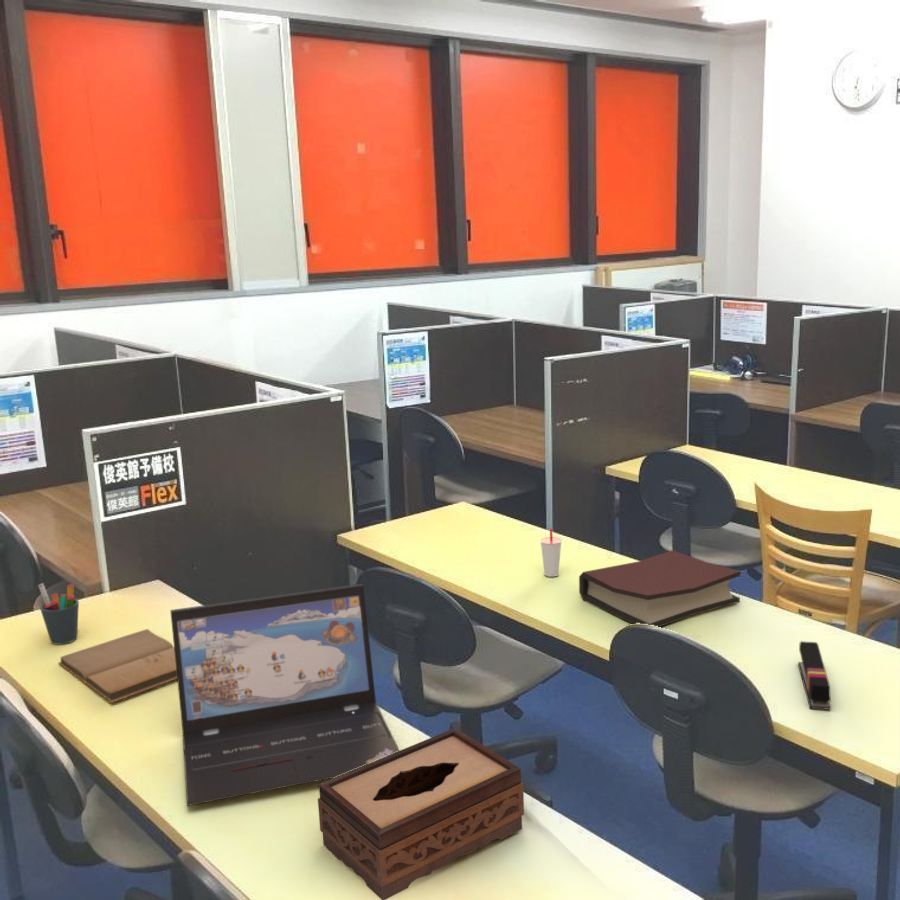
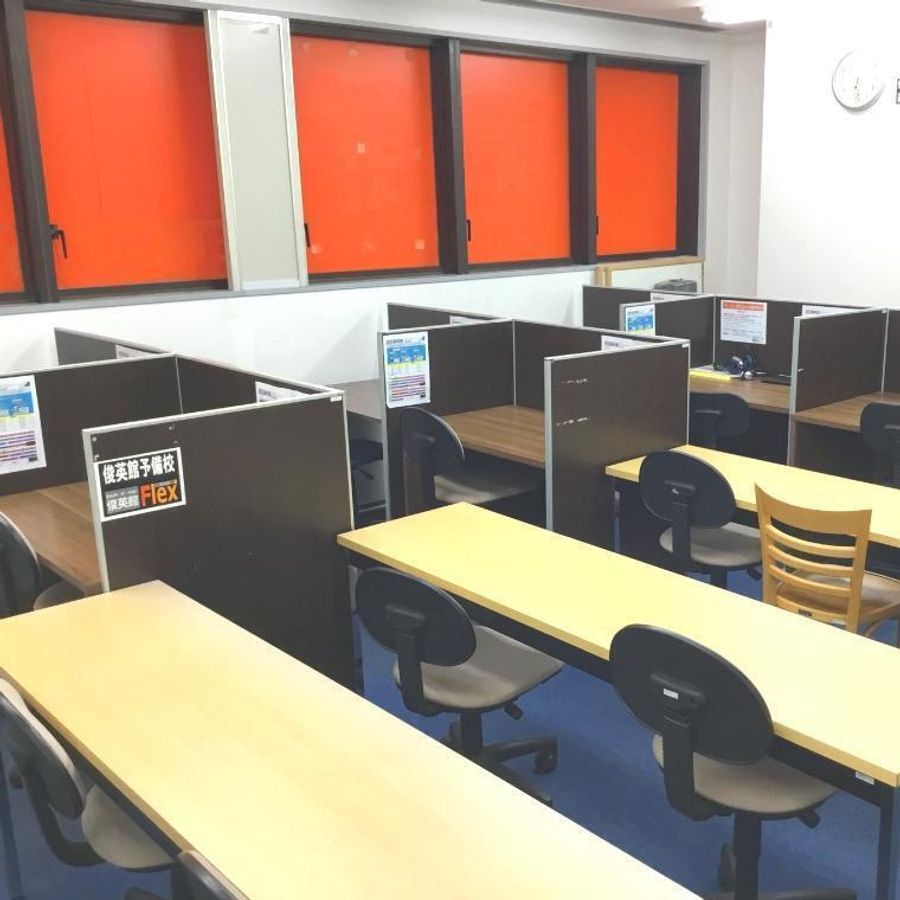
- book (130, 662)
- cup (551, 551)
- stapler (814, 673)
- hardback book (658, 583)
- tissue box (422, 806)
- laptop (283, 686)
- pen holder (61, 612)
